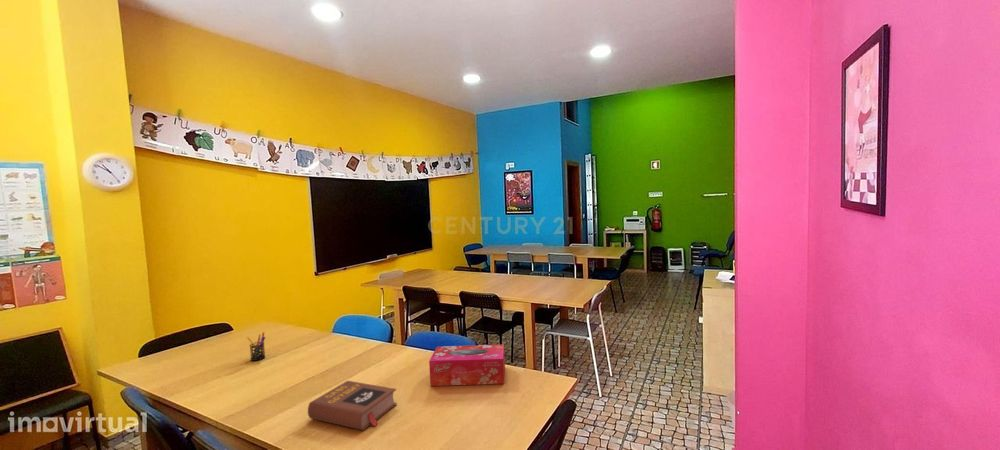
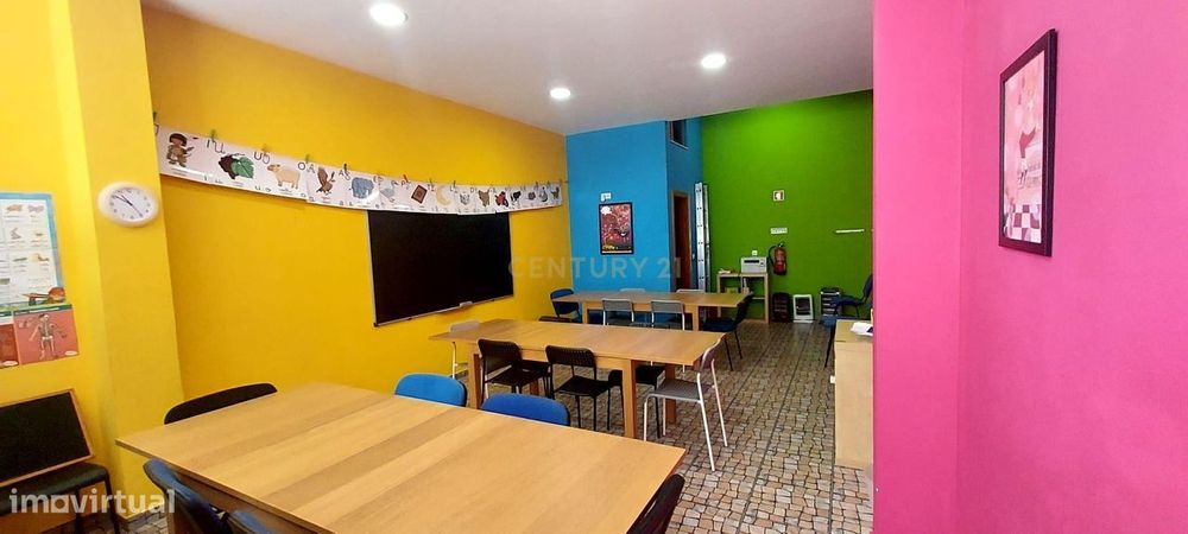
- pen holder (258, 345)
- tissue box (468, 364)
- book (355, 404)
